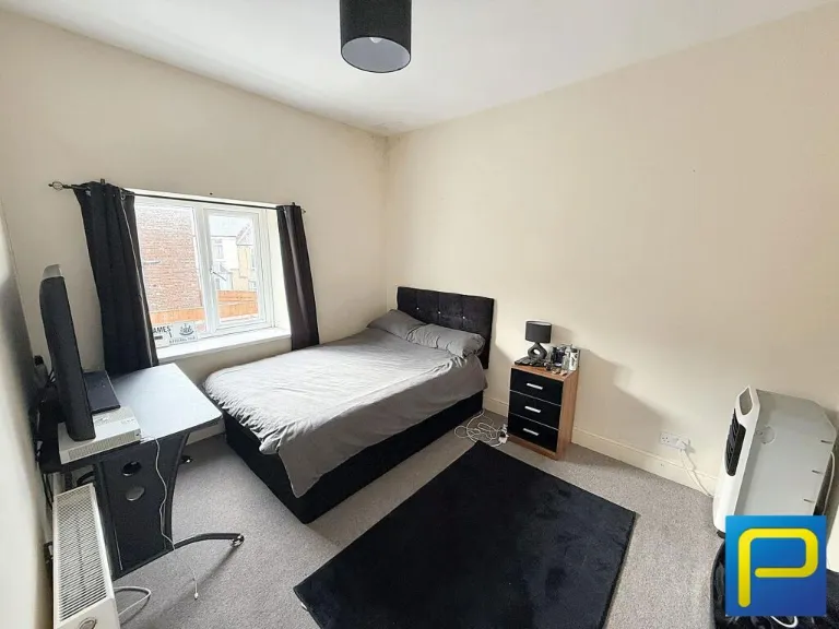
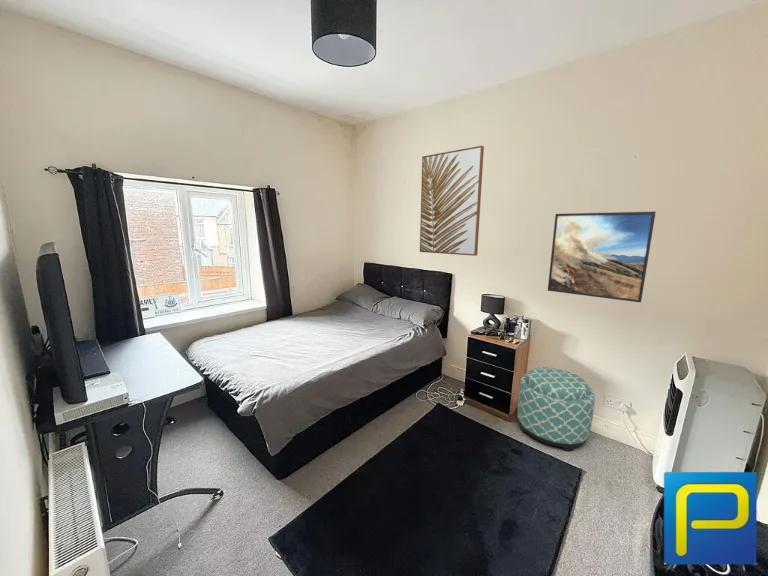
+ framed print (595, 255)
+ ottoman (553, 404)
+ wall art (448, 204)
